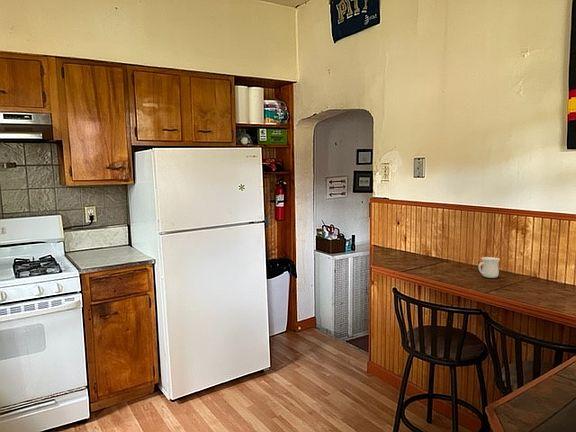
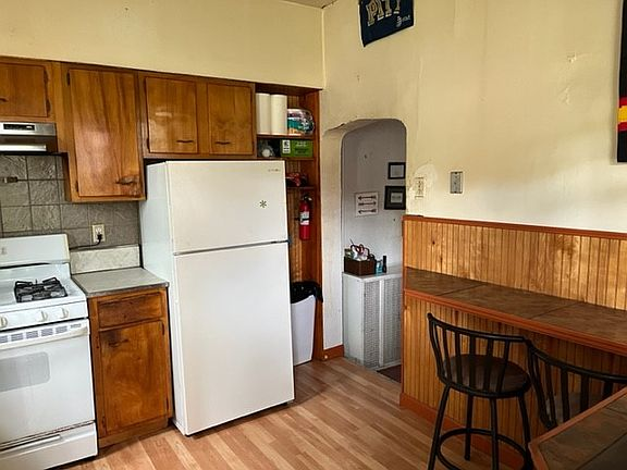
- mug (487, 268)
